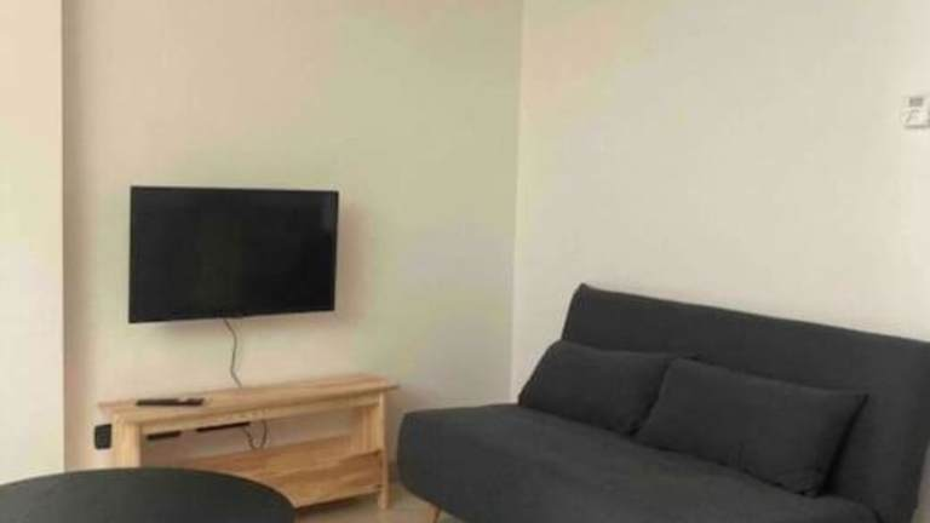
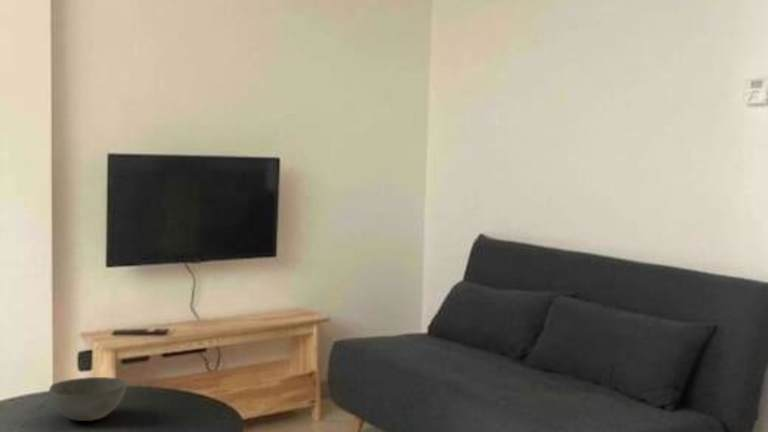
+ bowl (88, 401)
